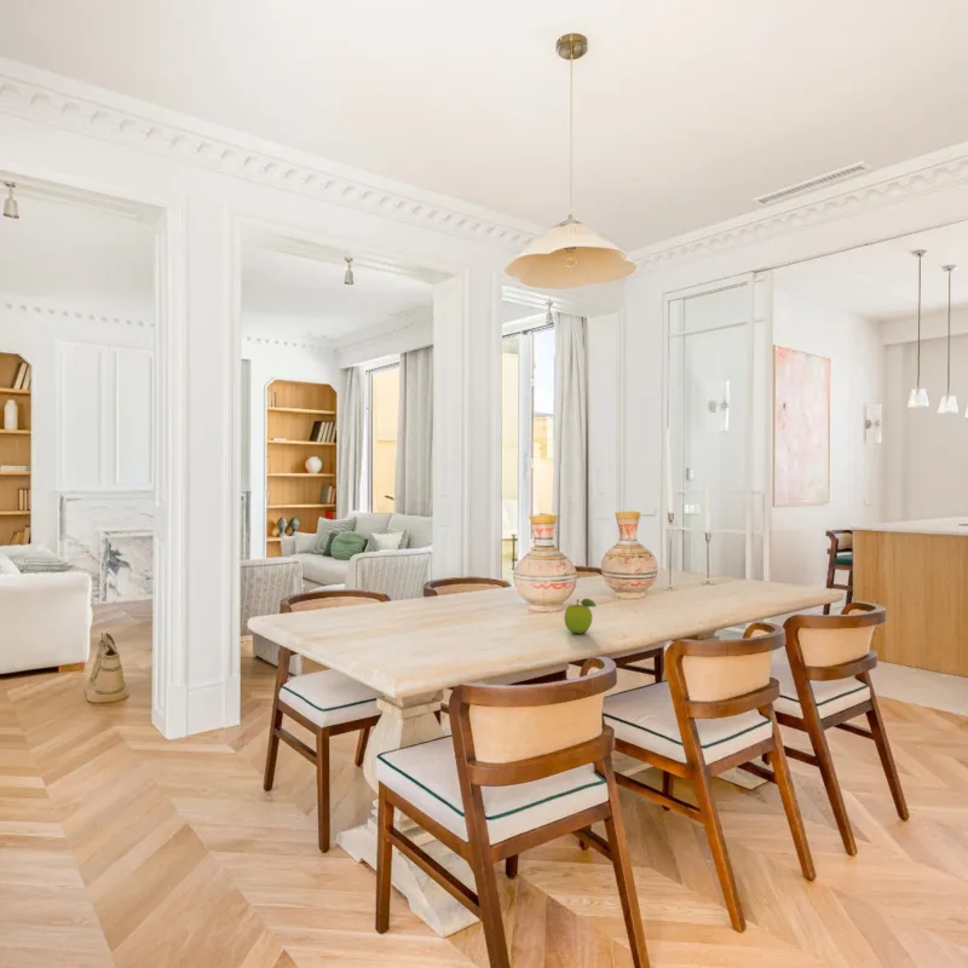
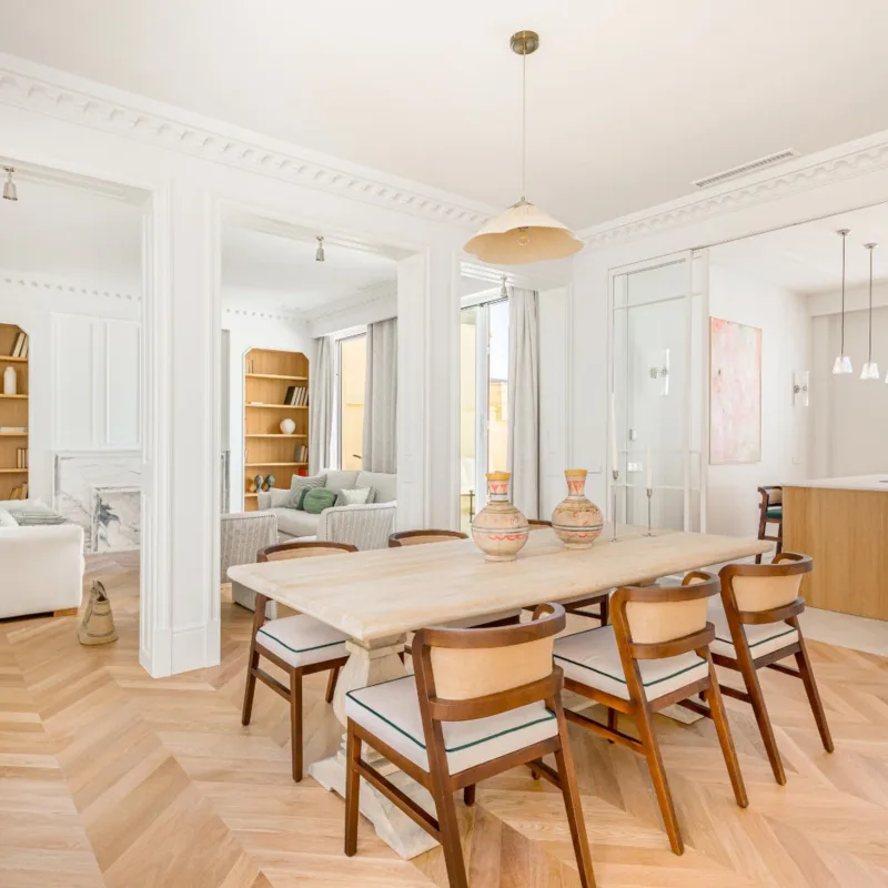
- fruit (580, 615)
